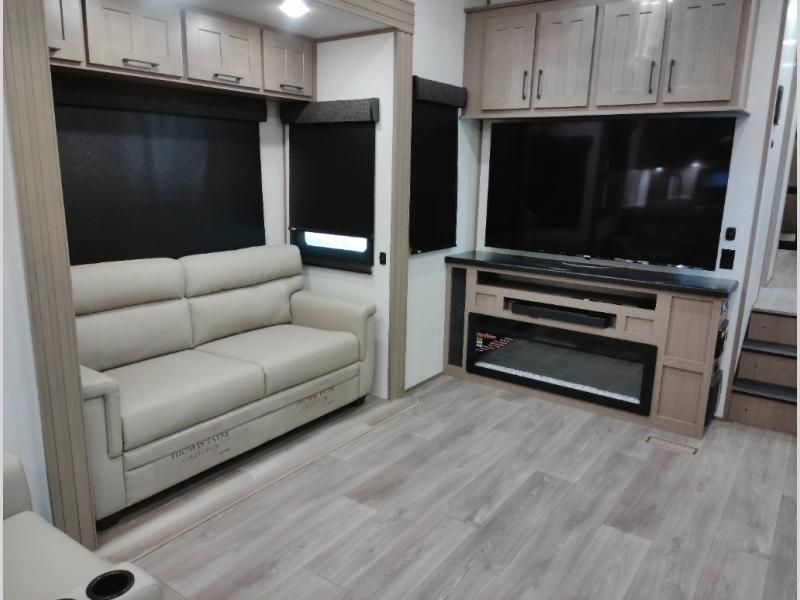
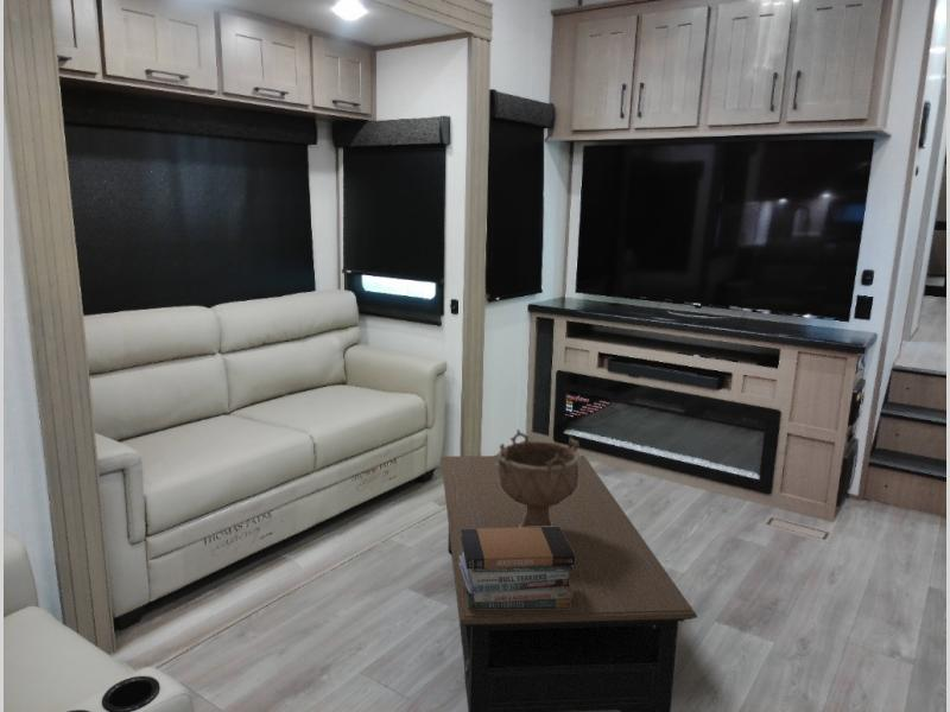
+ coffee table (568, 574)
+ decorative bowl (537, 485)
+ book stack (514, 566)
